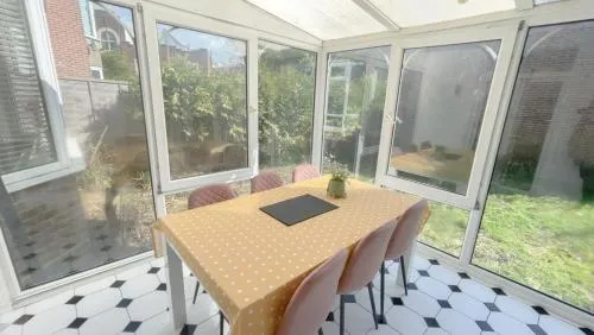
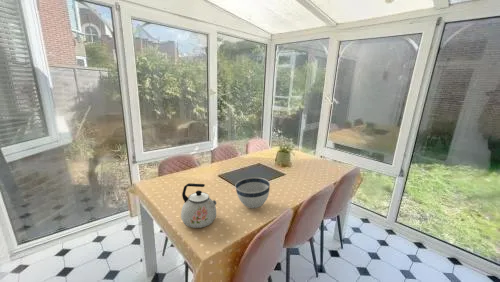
+ kettle (199, 202)
+ bowl (252, 194)
